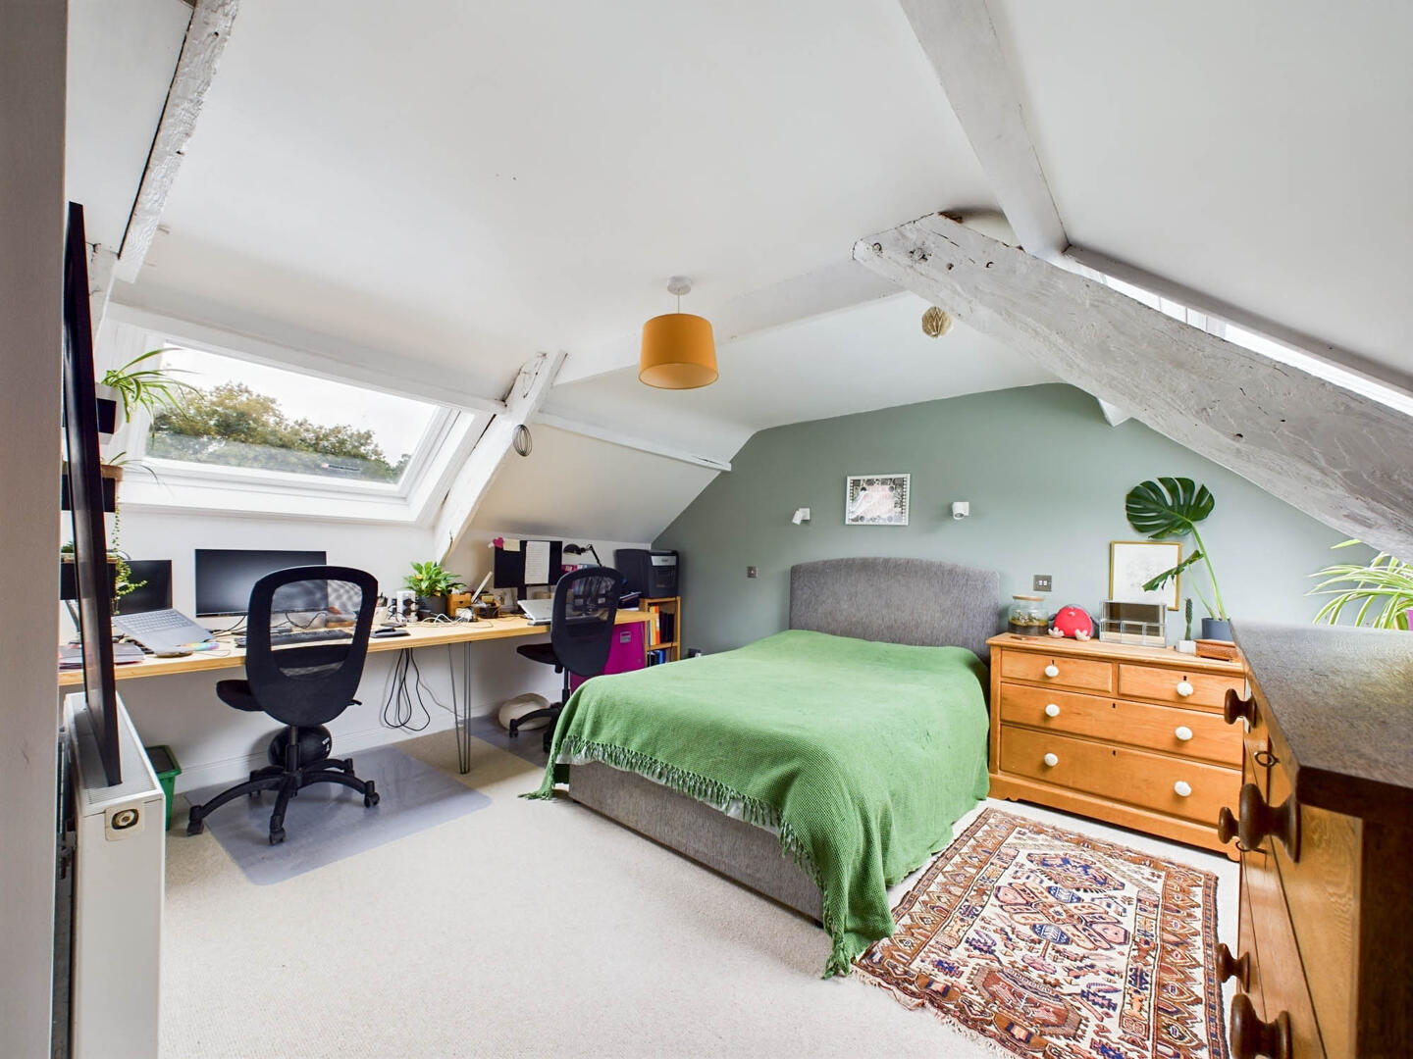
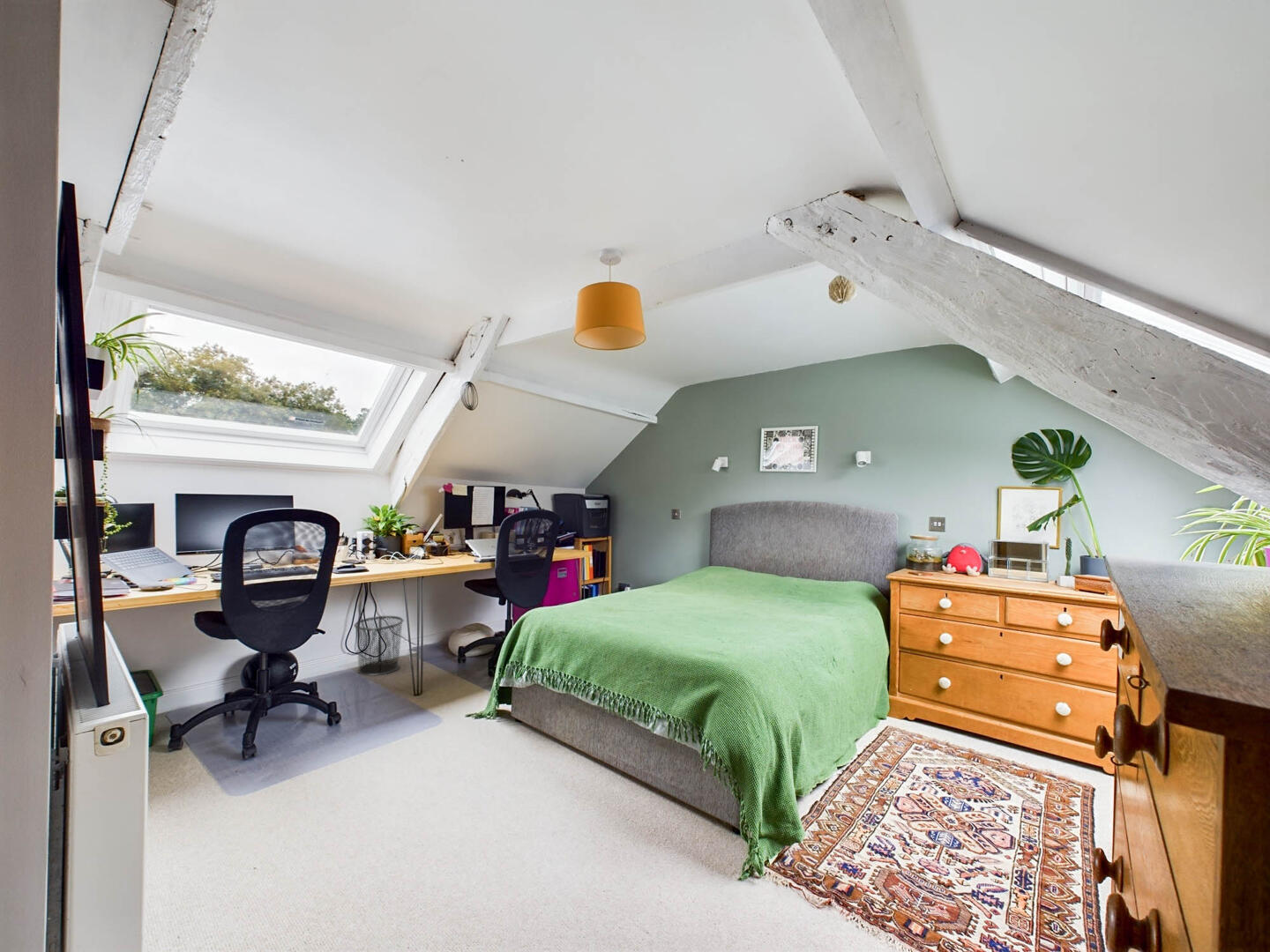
+ waste bin (378, 645)
